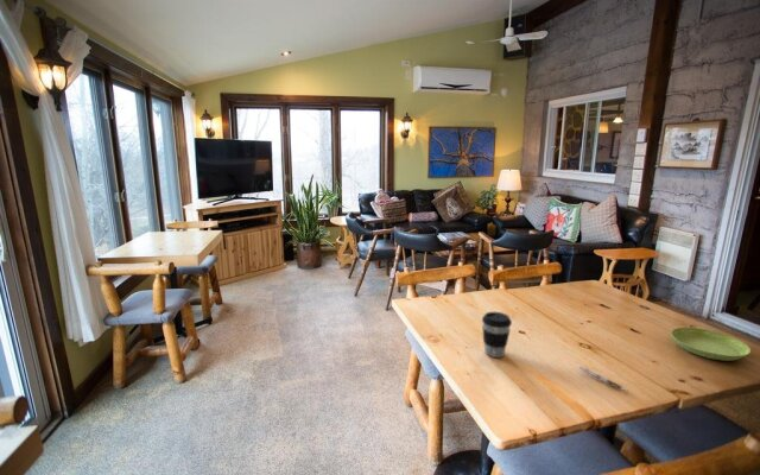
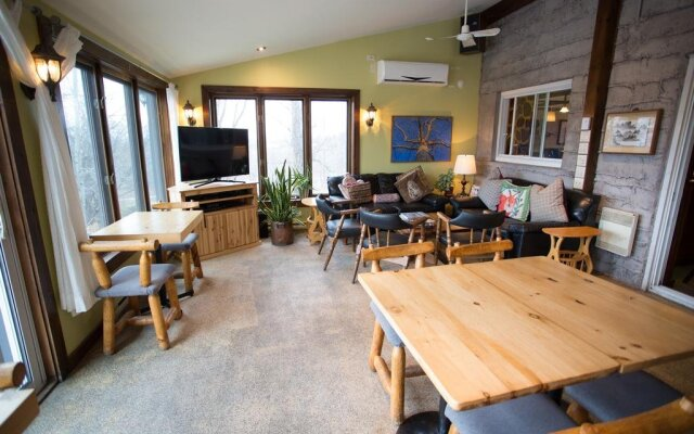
- coffee cup (495, 335)
- saucer (708, 344)
- pen (602, 378)
